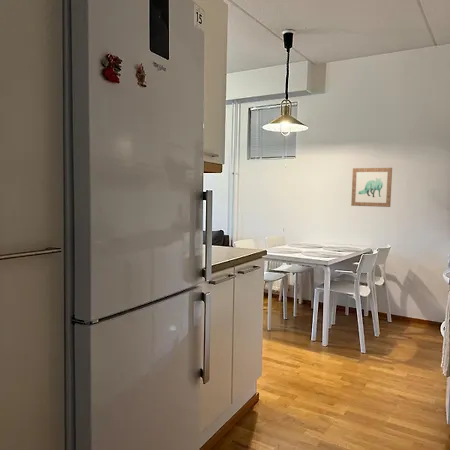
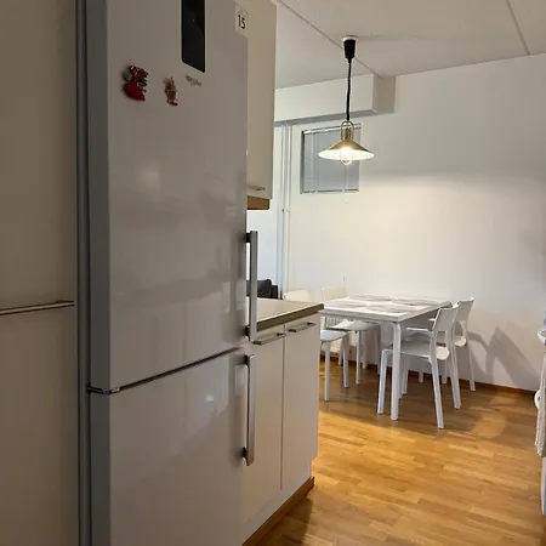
- wall art (371, 187)
